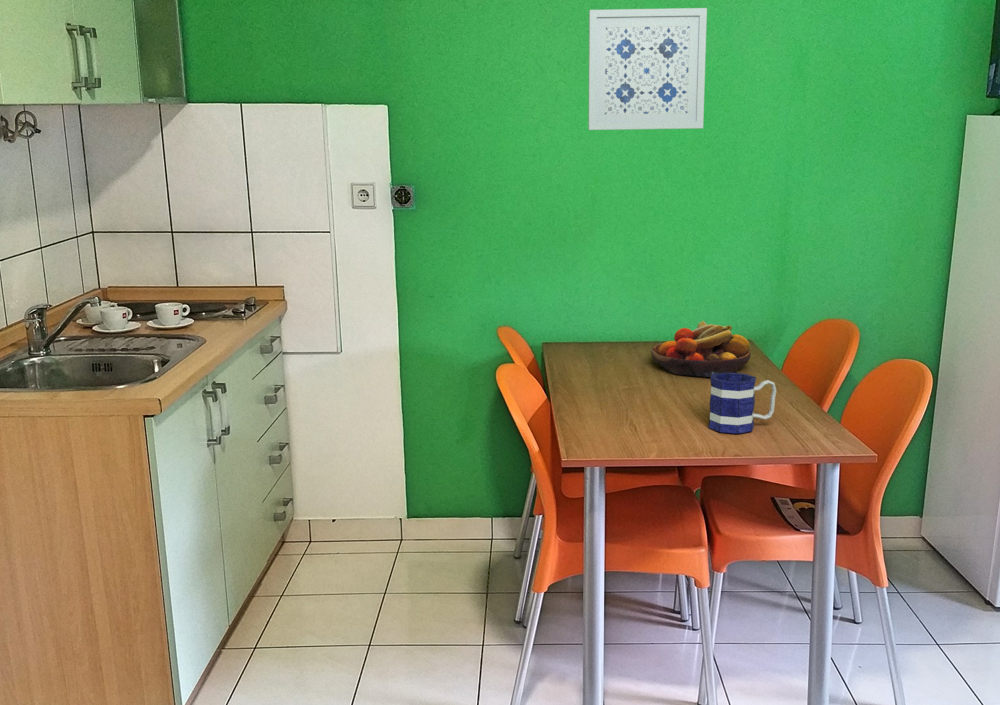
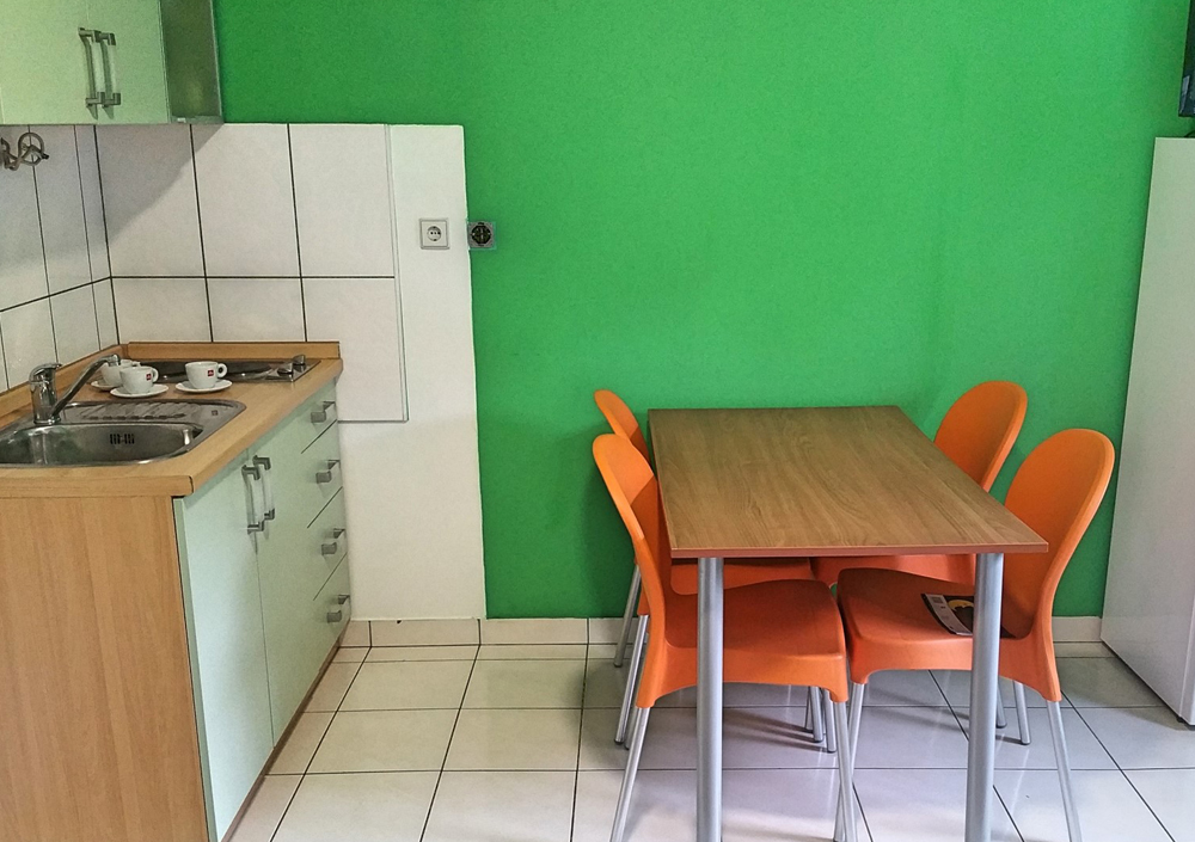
- wall art (646, 70)
- fruit bowl (700, 345)
- mug (742, 402)
